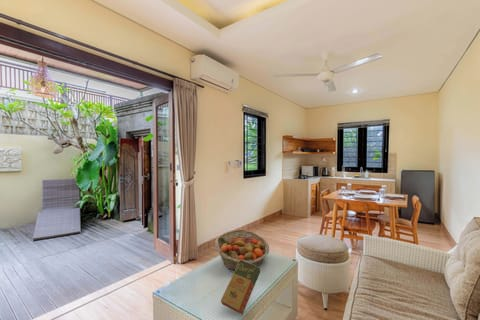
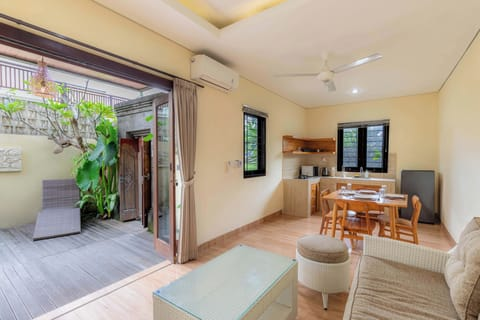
- fruit basket (242, 248)
- book (241, 285)
